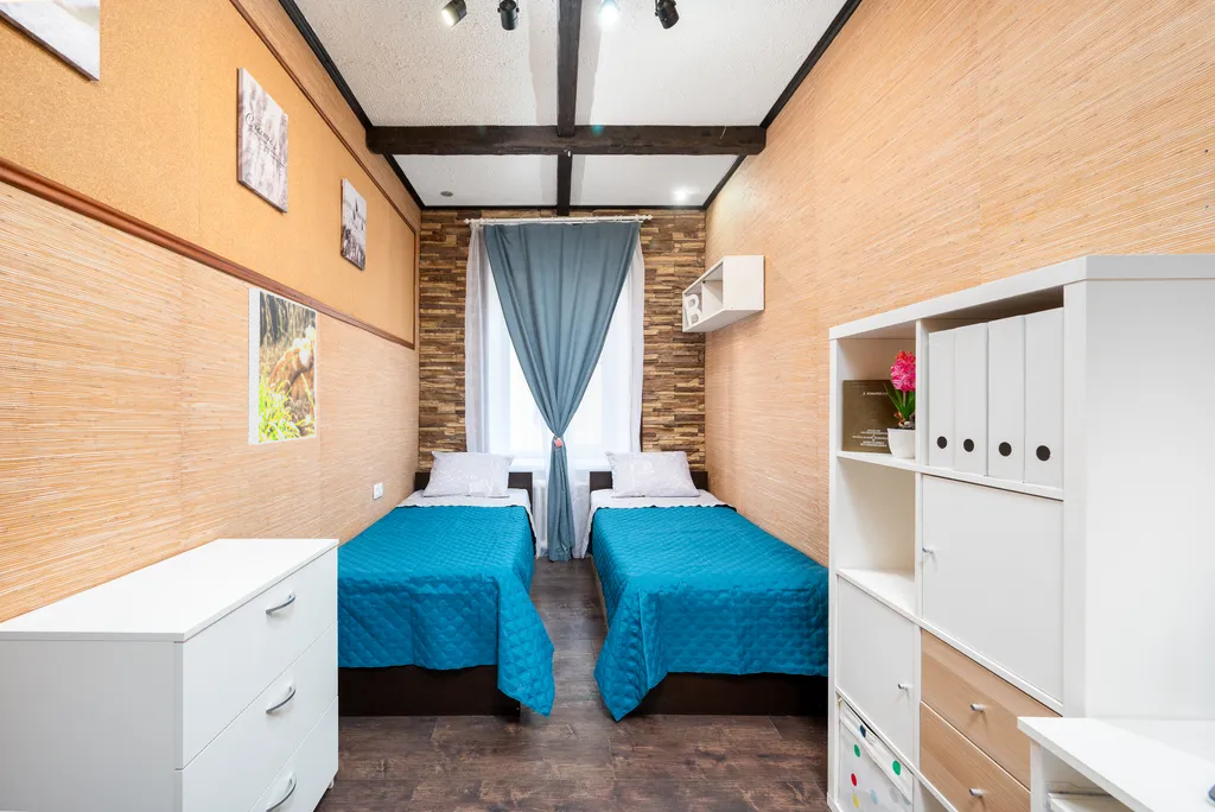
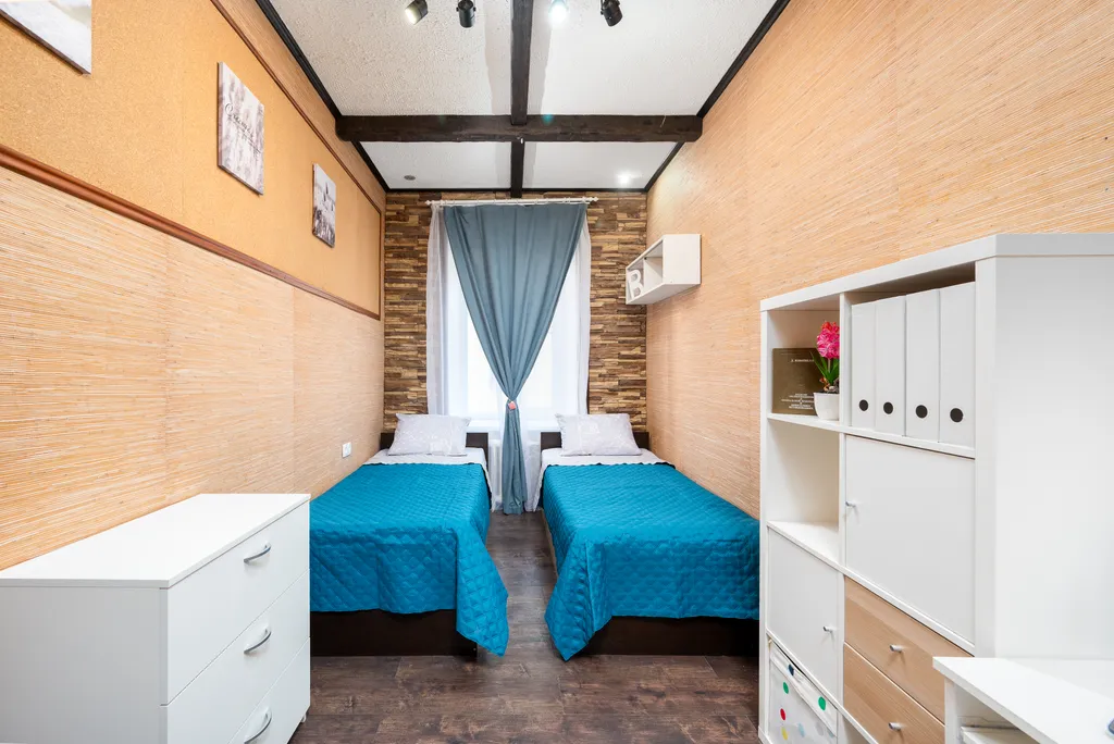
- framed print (285, 370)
